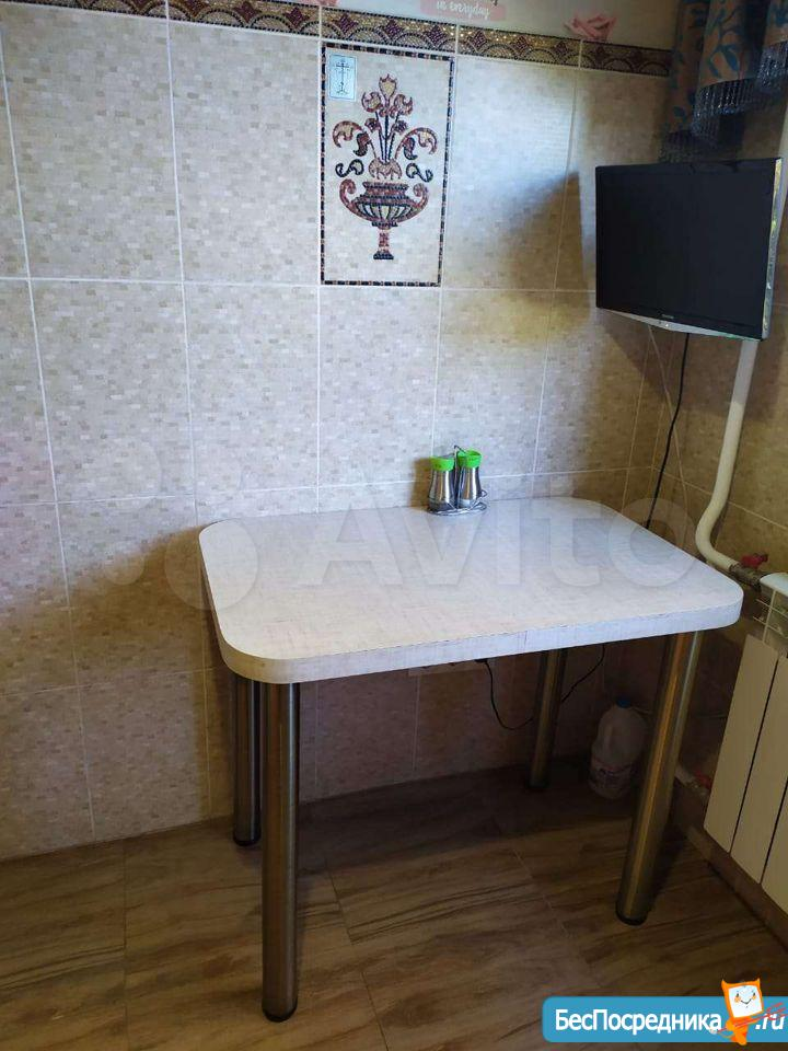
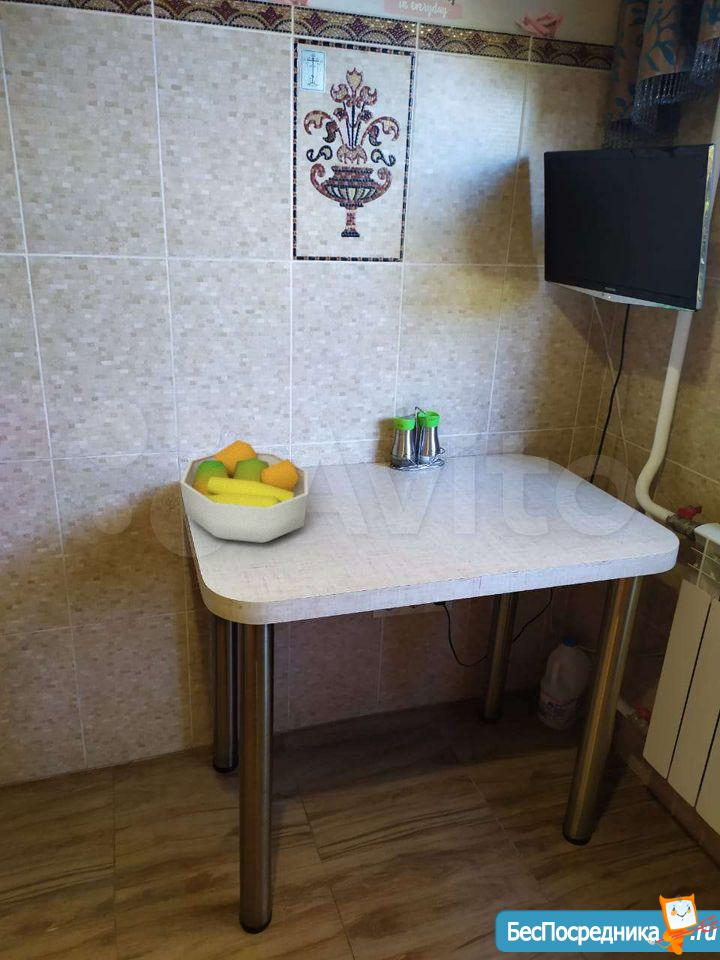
+ fruit bowl (246, 488)
